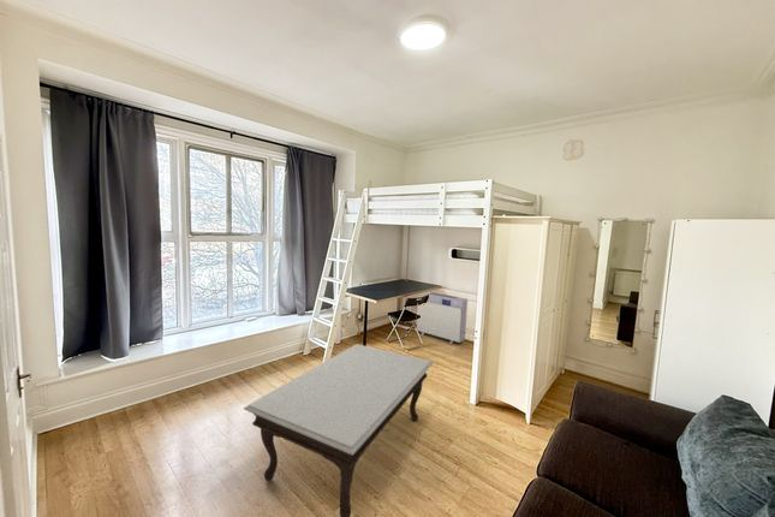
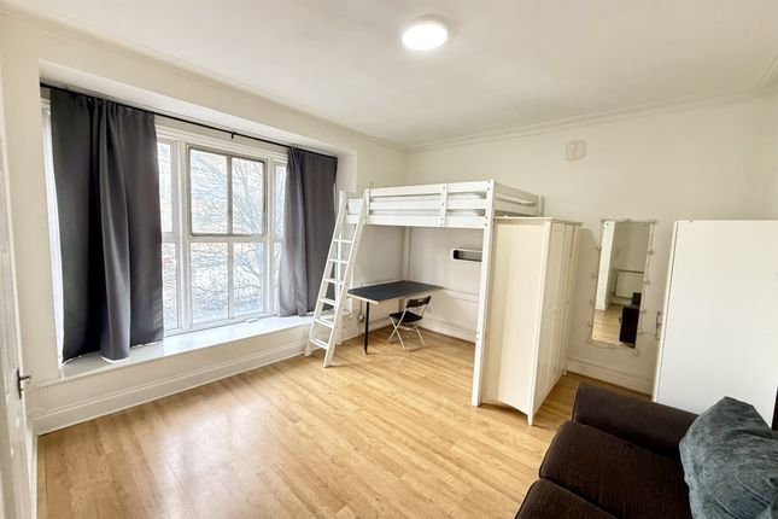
- air purifier (441, 316)
- coffee table (353, 412)
